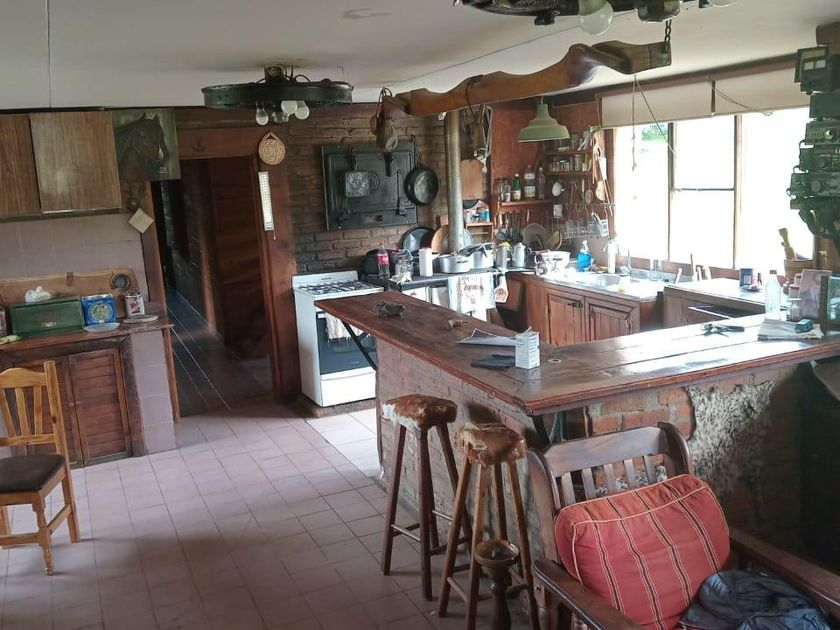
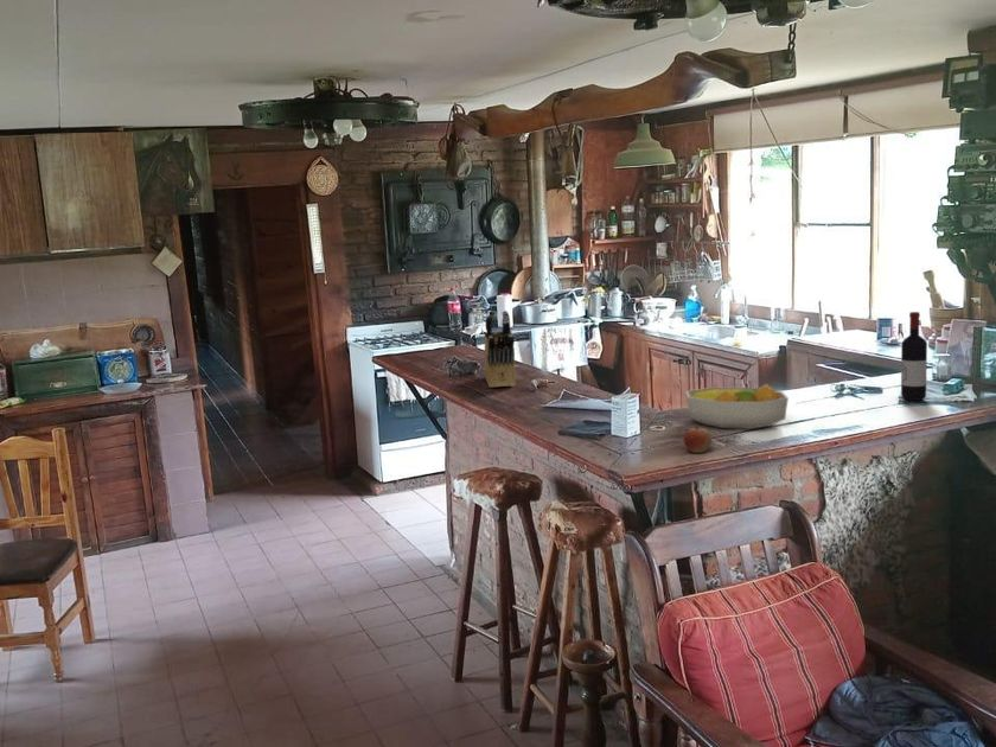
+ knife block (498, 346)
+ wine bottle (913, 356)
+ apple (697, 438)
+ fruit bowl (735, 402)
